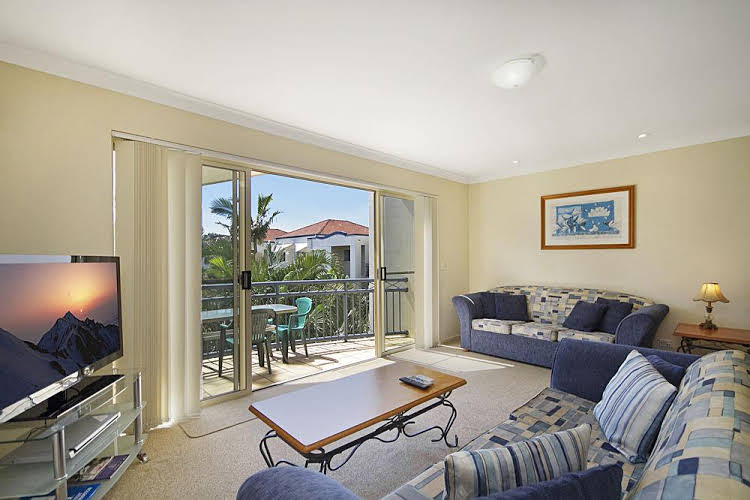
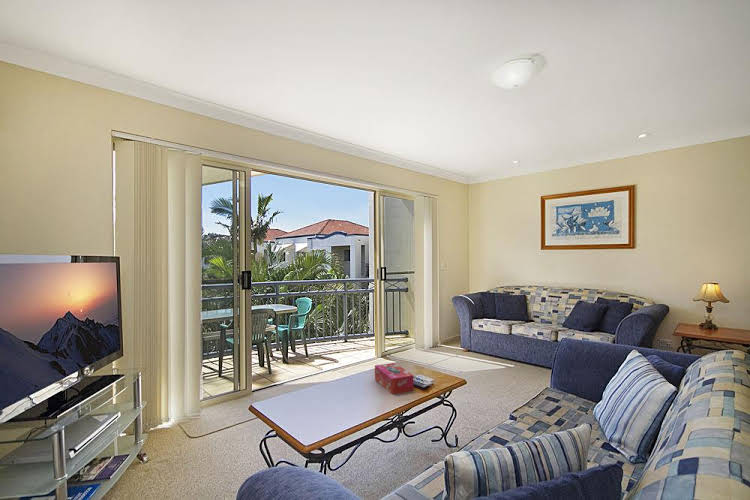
+ tissue box (393, 377)
